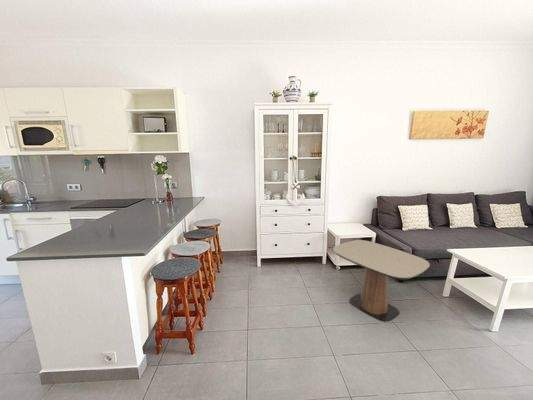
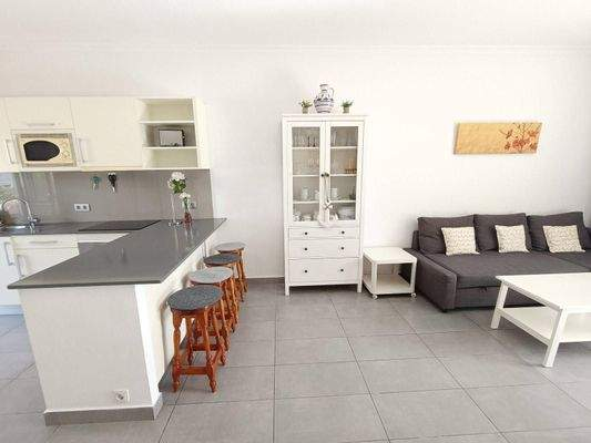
- side table (375, 281)
